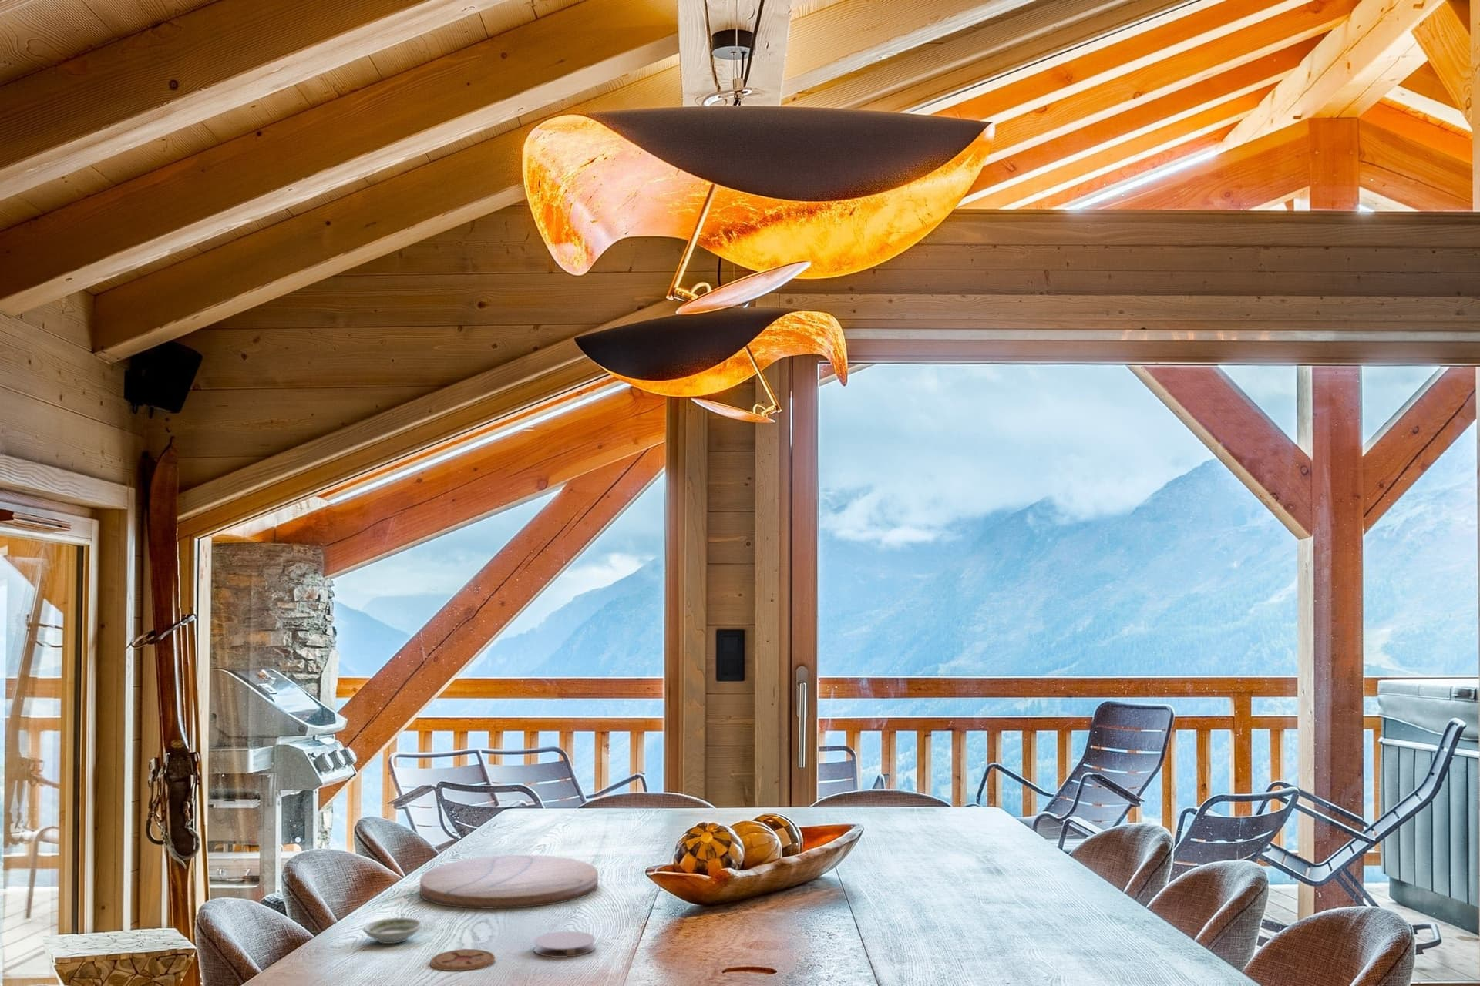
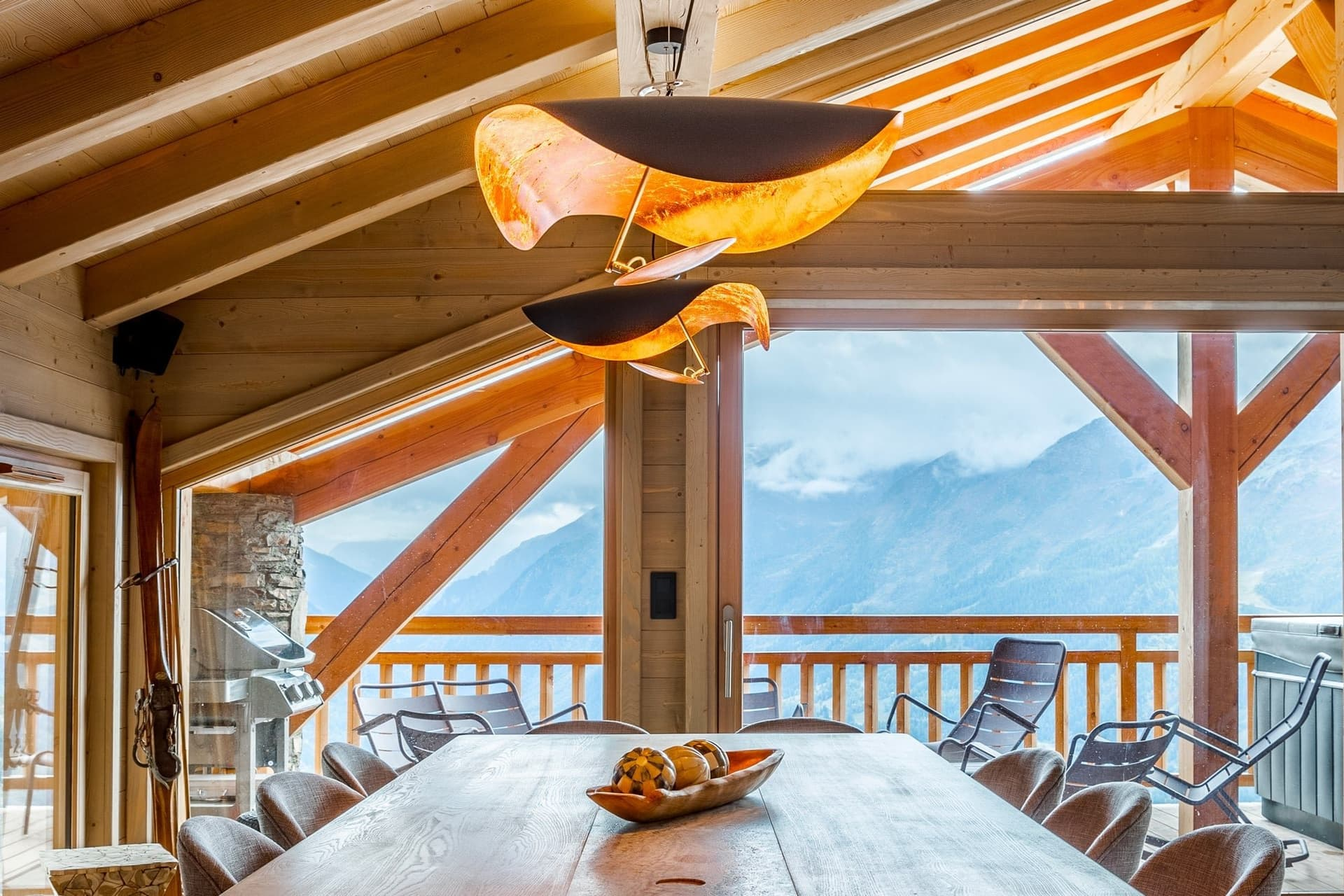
- saucer (392, 932)
- coaster (463, 960)
- cutting board (510, 881)
- coaster (564, 944)
